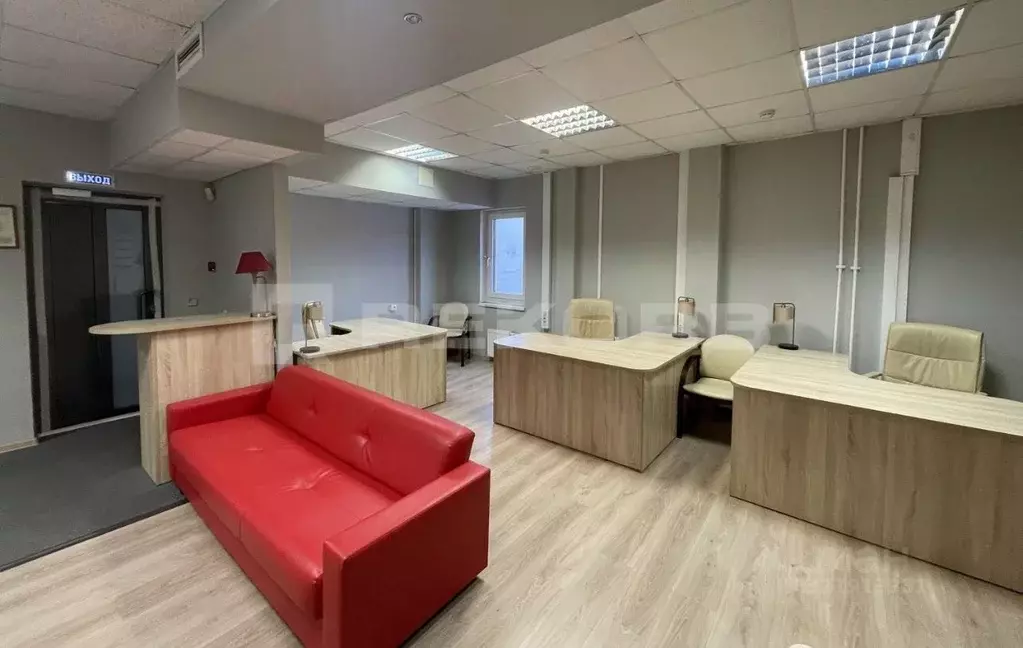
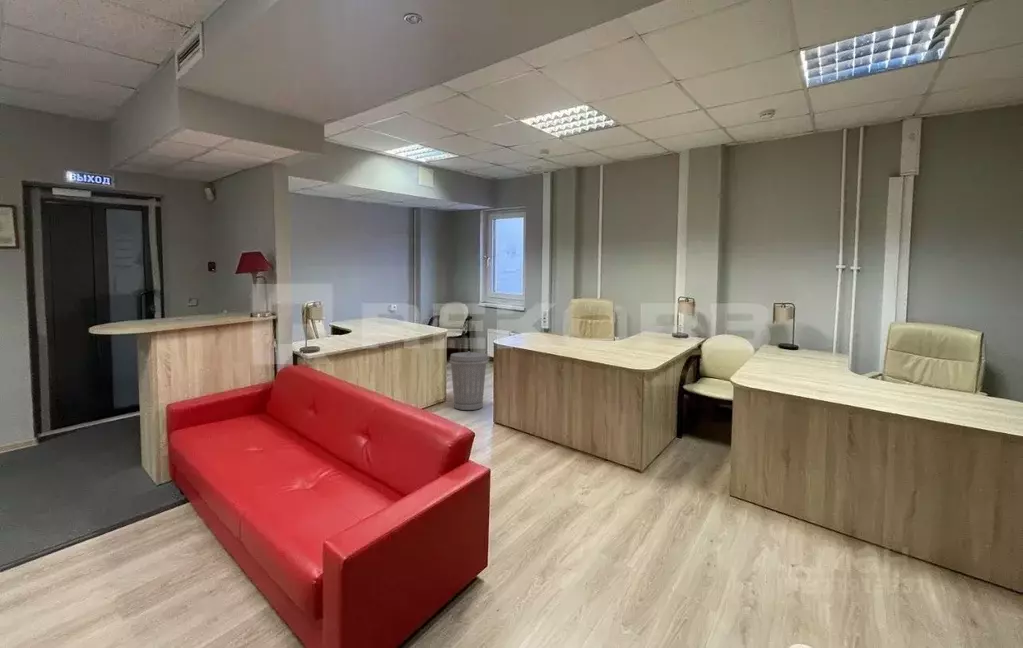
+ trash can (468, 379)
